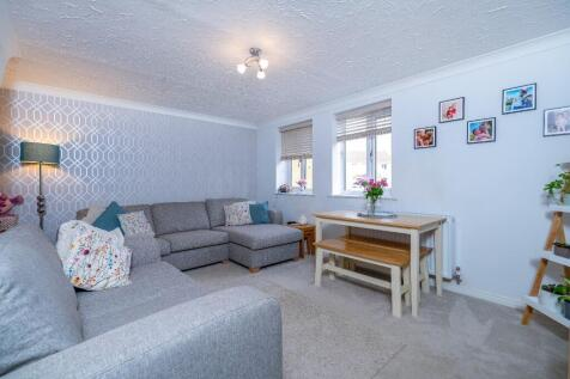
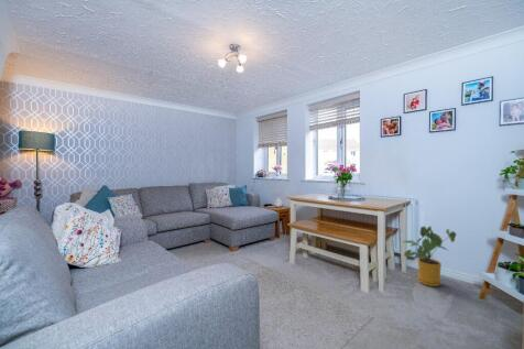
+ house plant (427, 255)
